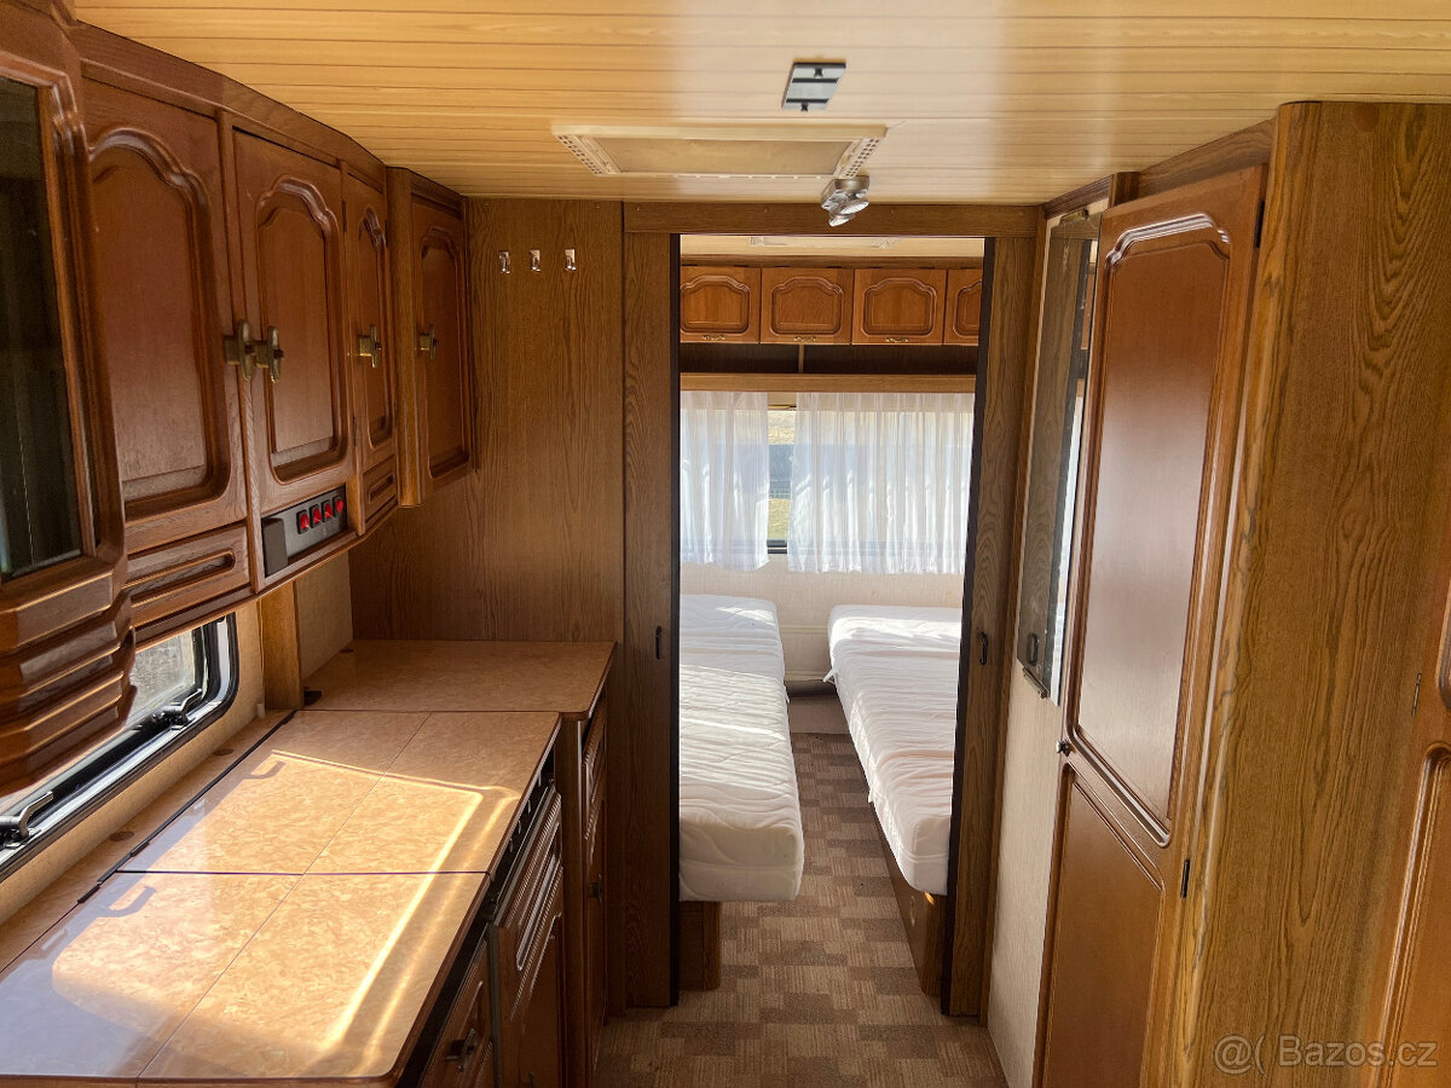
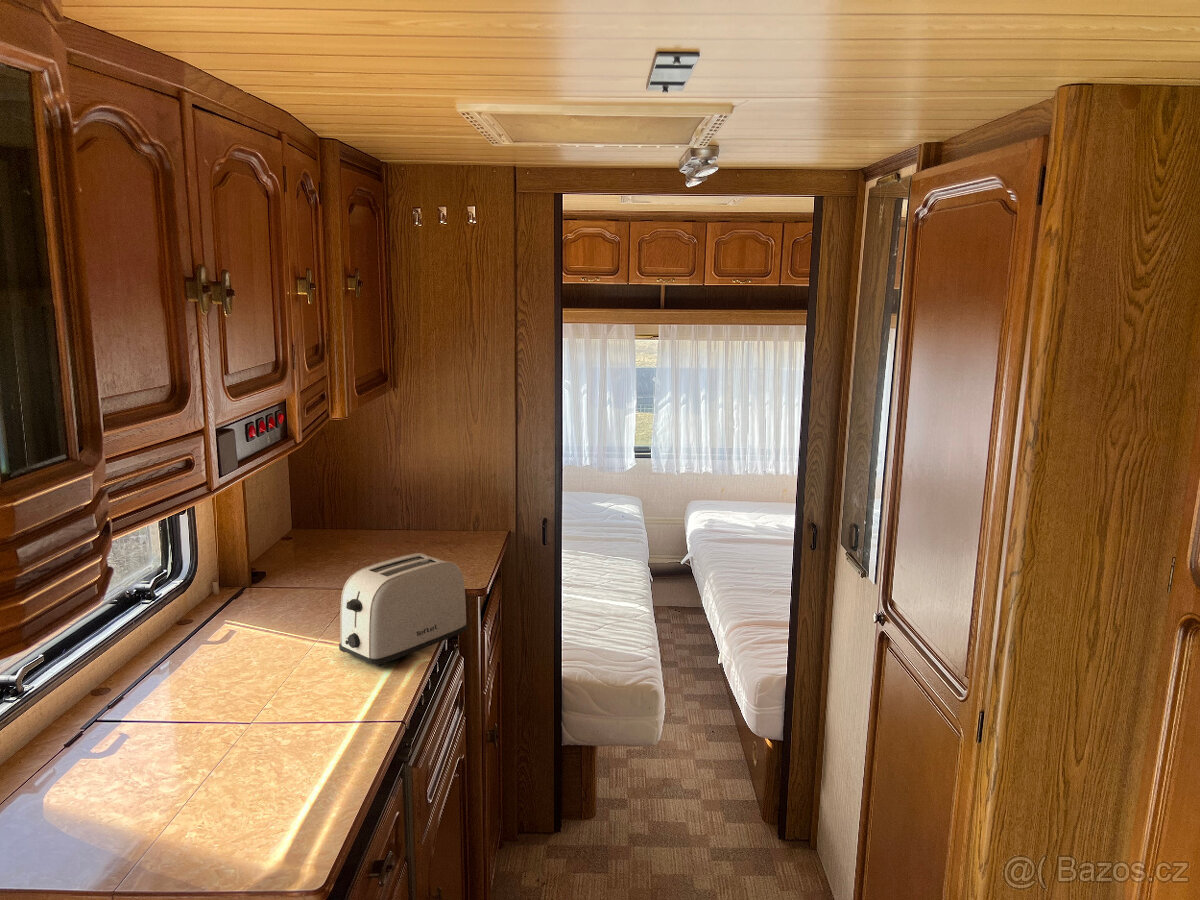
+ toaster (402, 604)
